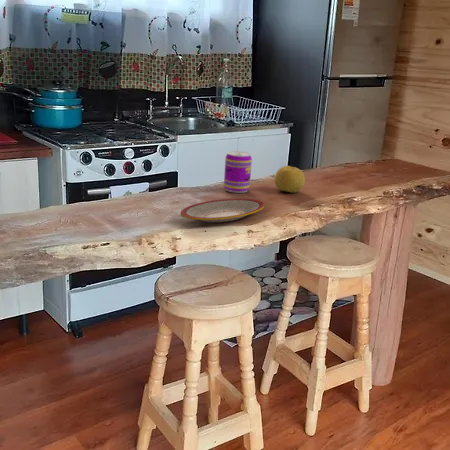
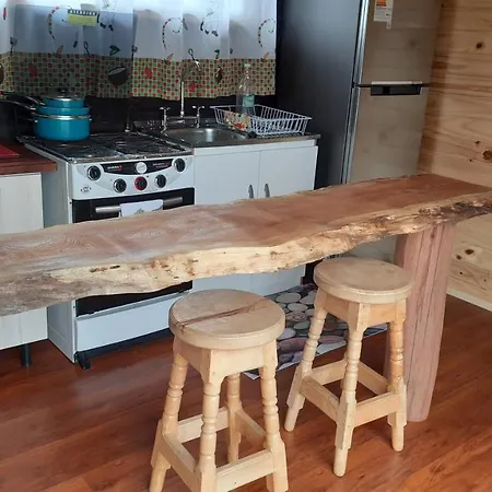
- fruit (289, 179)
- beverage can (237, 171)
- plate (223, 212)
